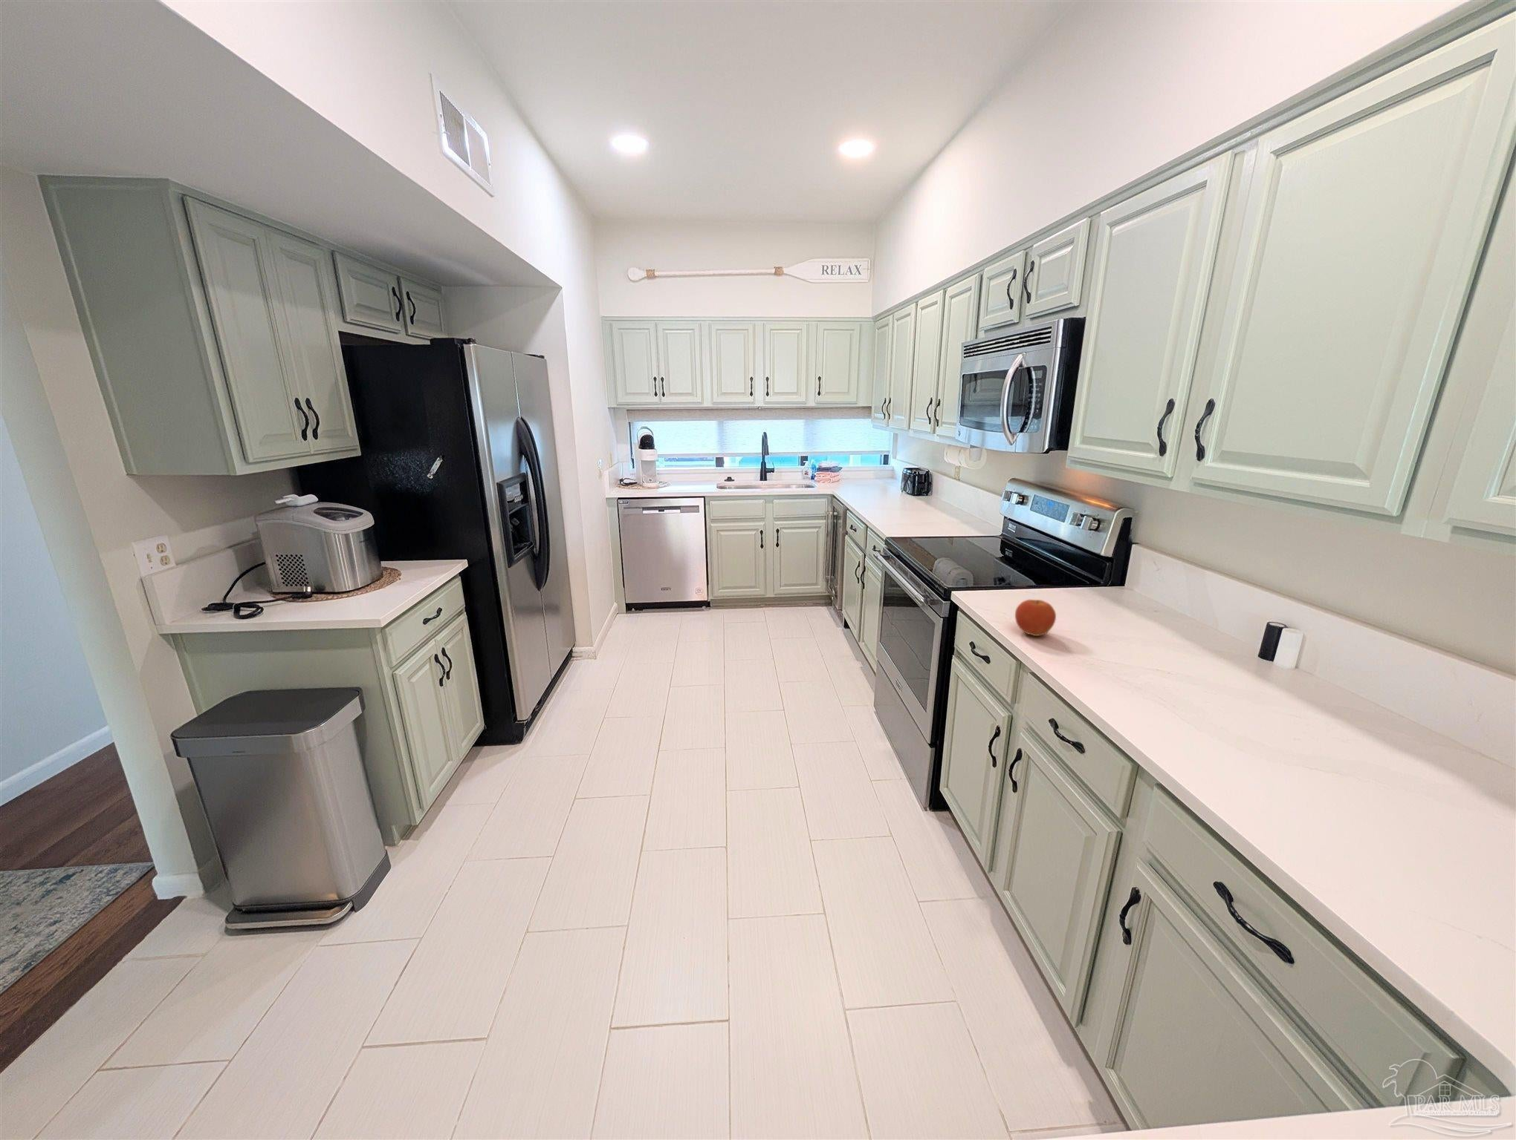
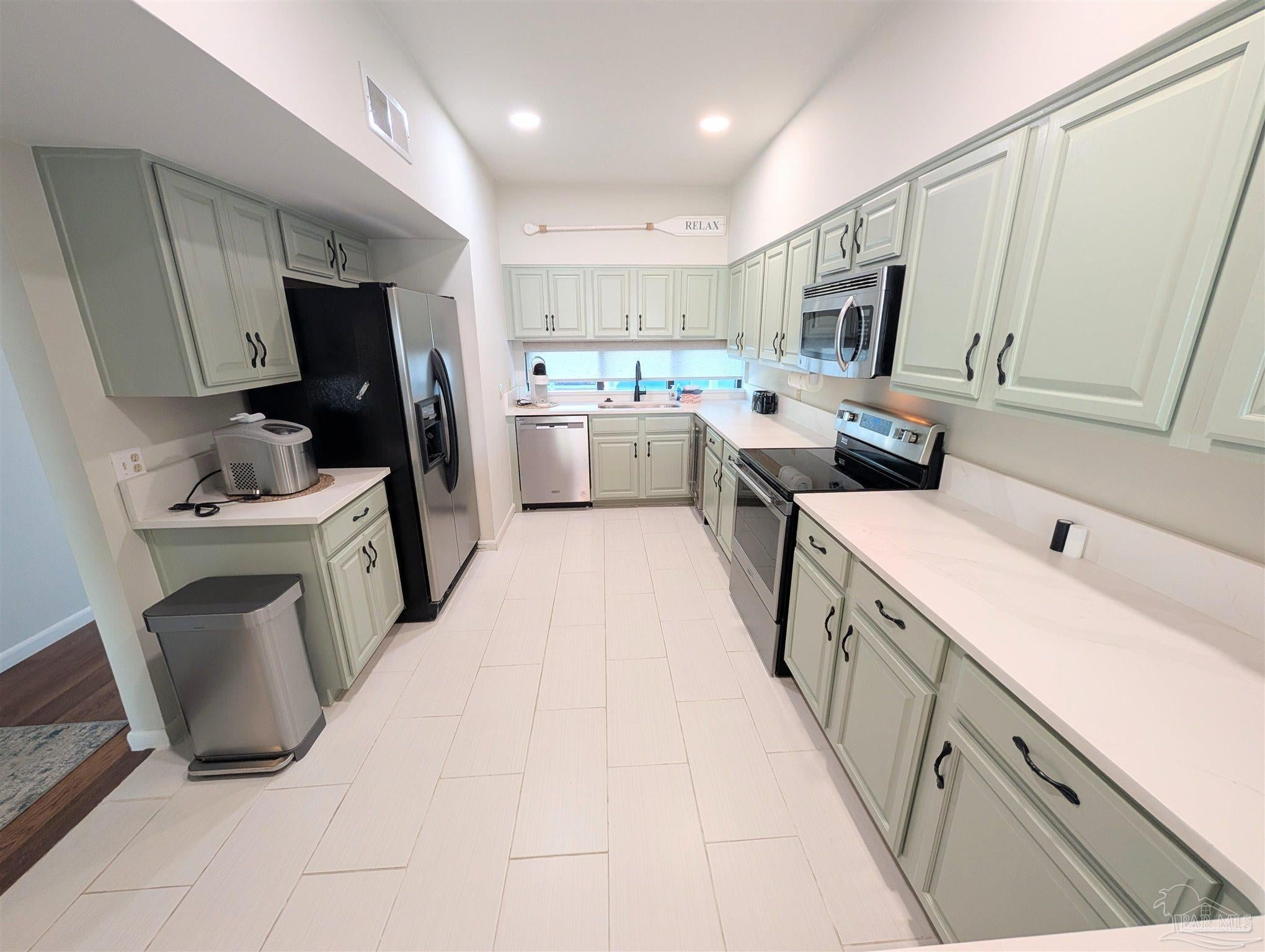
- fruit (1034, 617)
